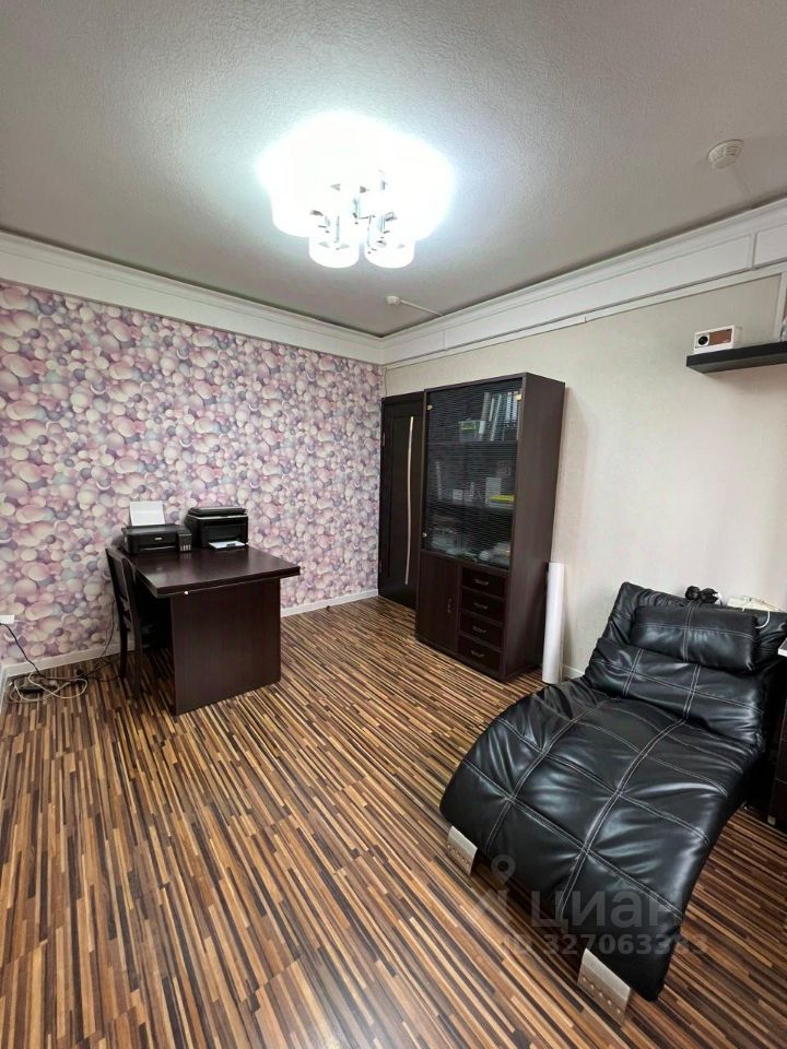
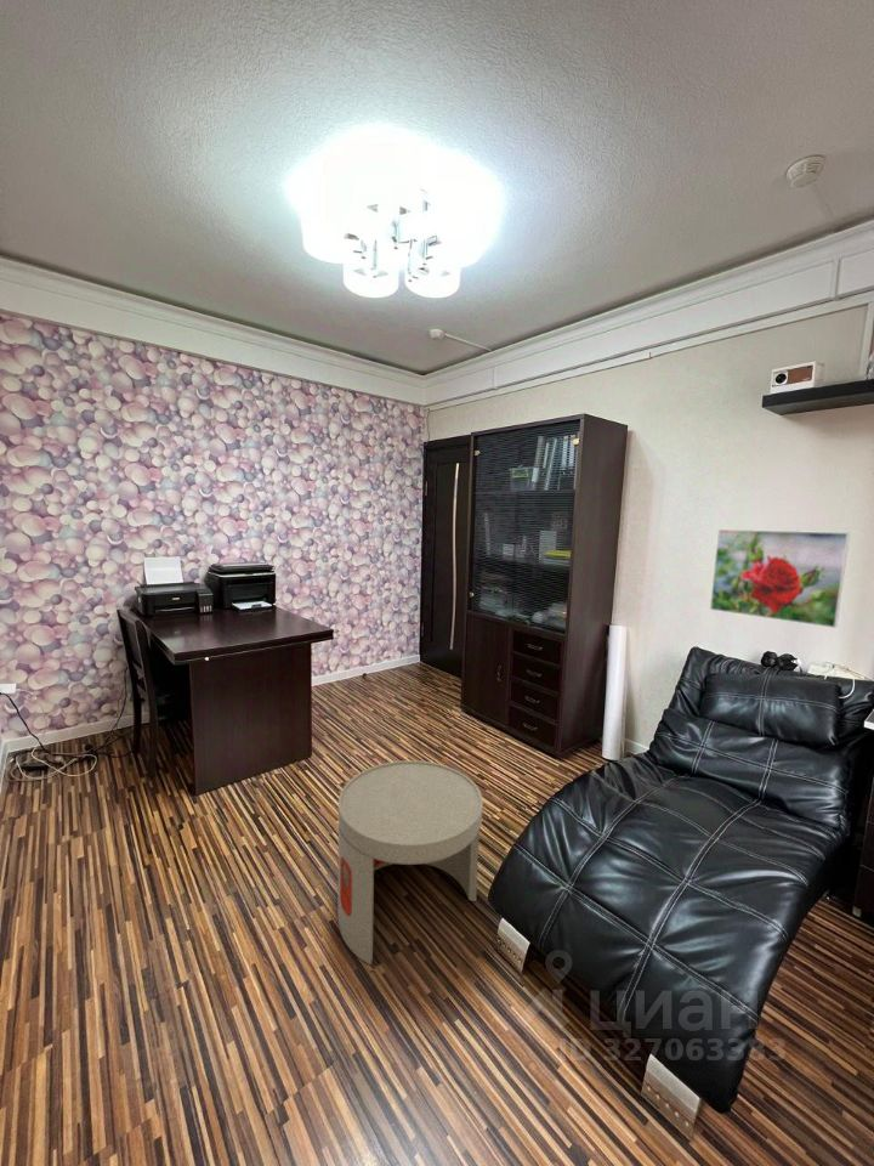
+ side table (409, 853)
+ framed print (772, 574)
